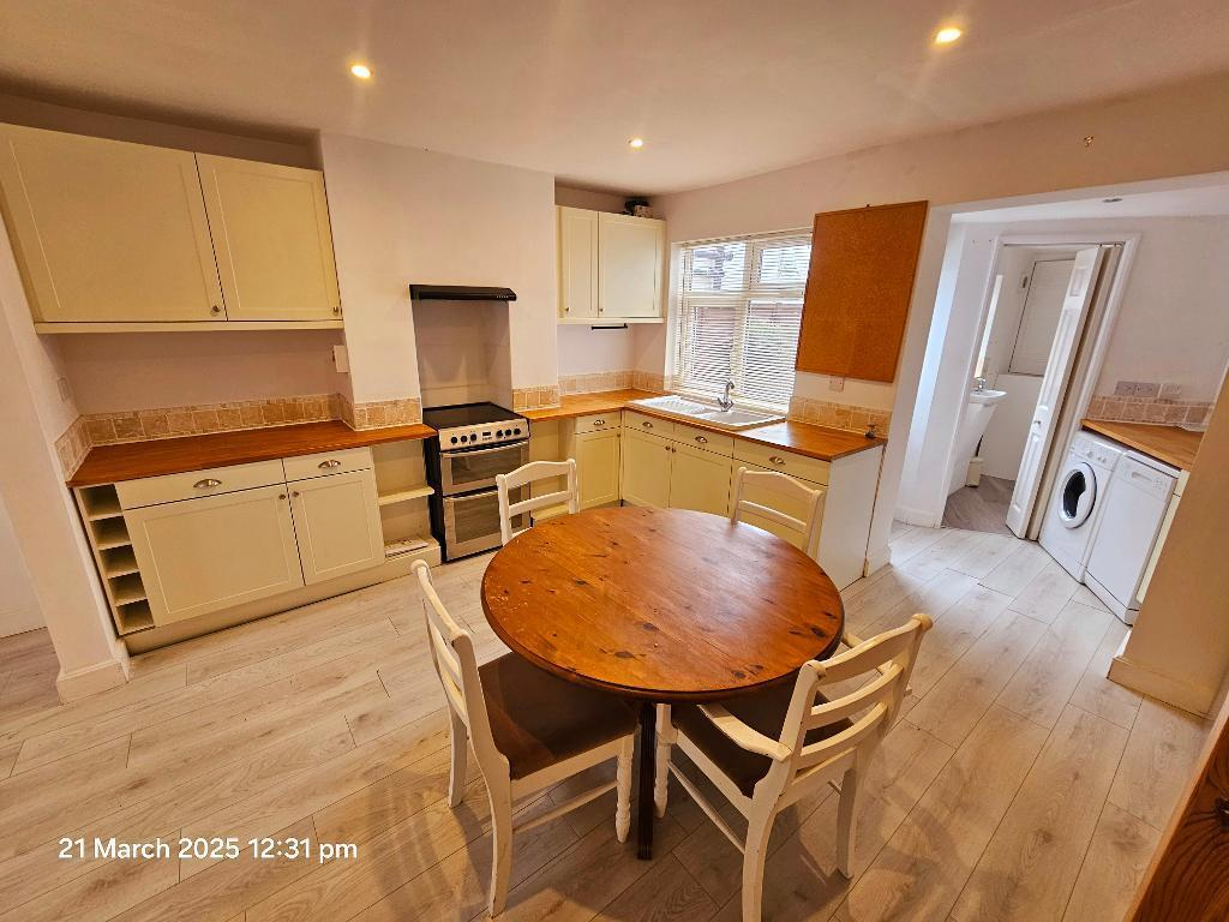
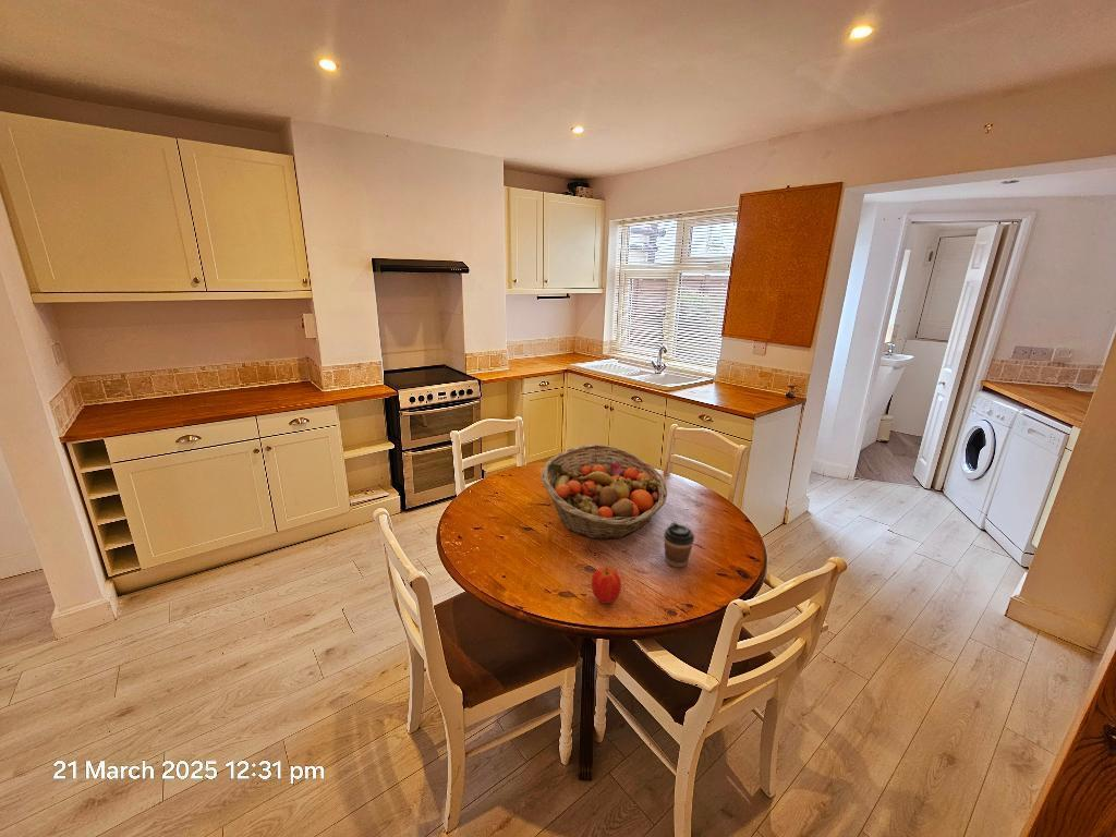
+ coffee cup (678, 544)
+ apple (606, 584)
+ fruit basket (604, 489)
